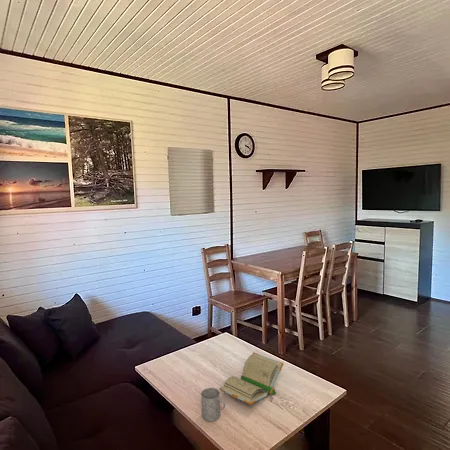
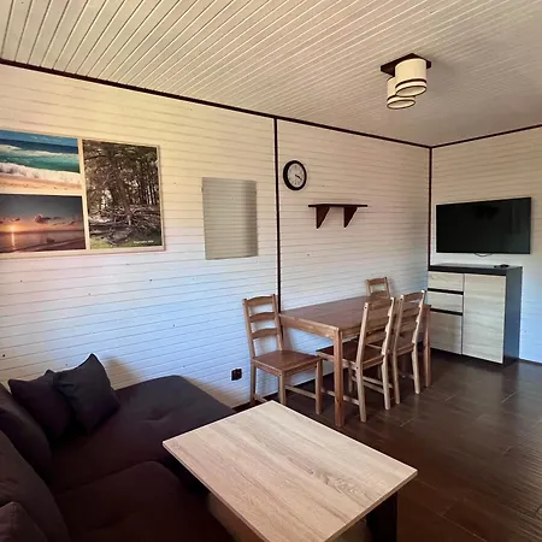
- mug (214, 406)
- book (253, 379)
